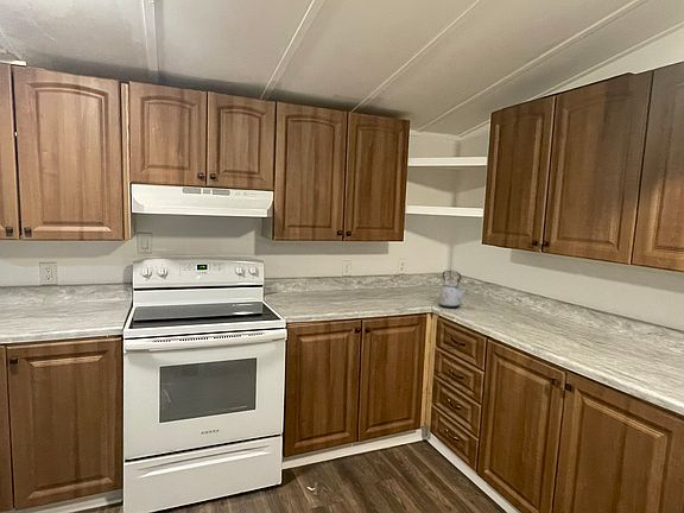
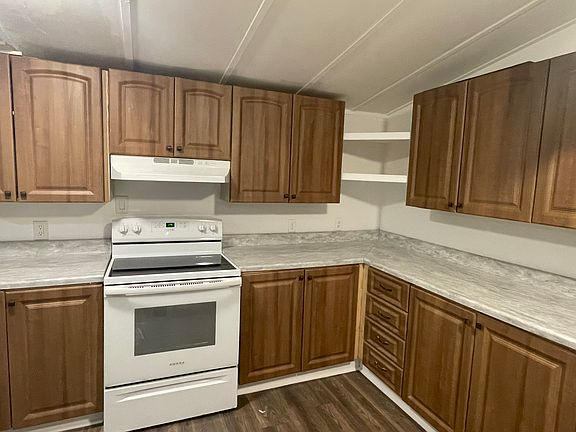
- kettle (454, 289)
